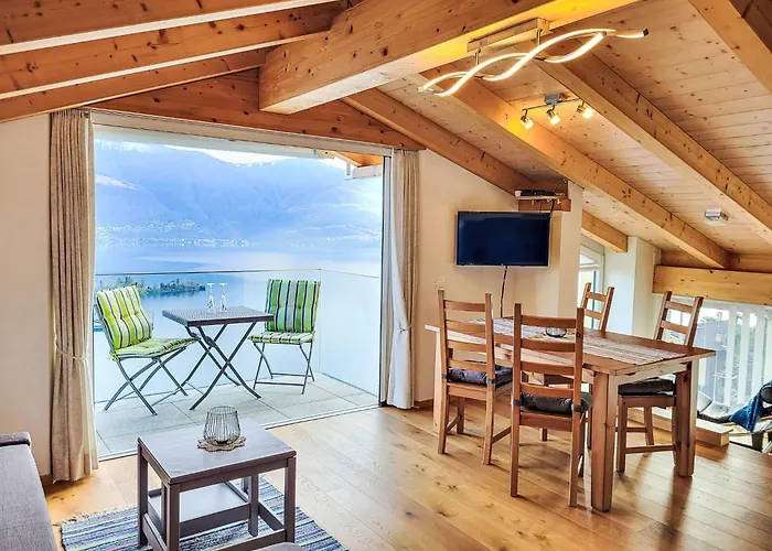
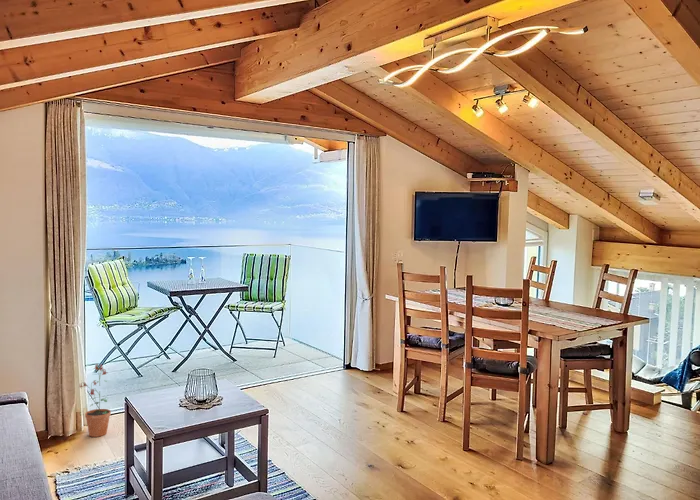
+ potted plant (95, 400)
